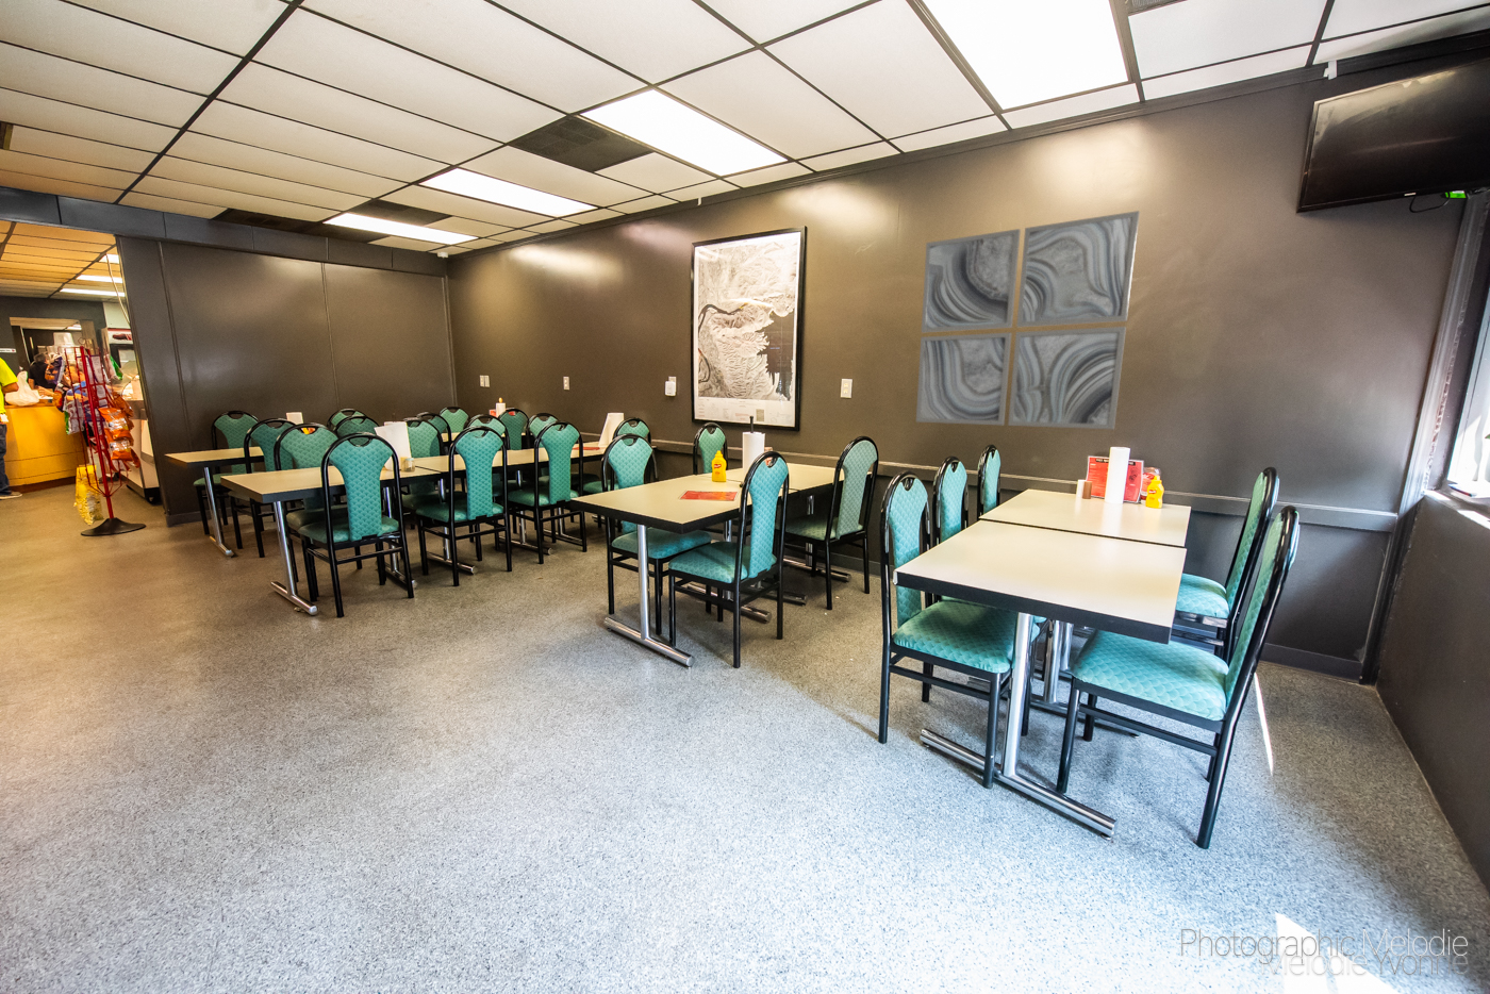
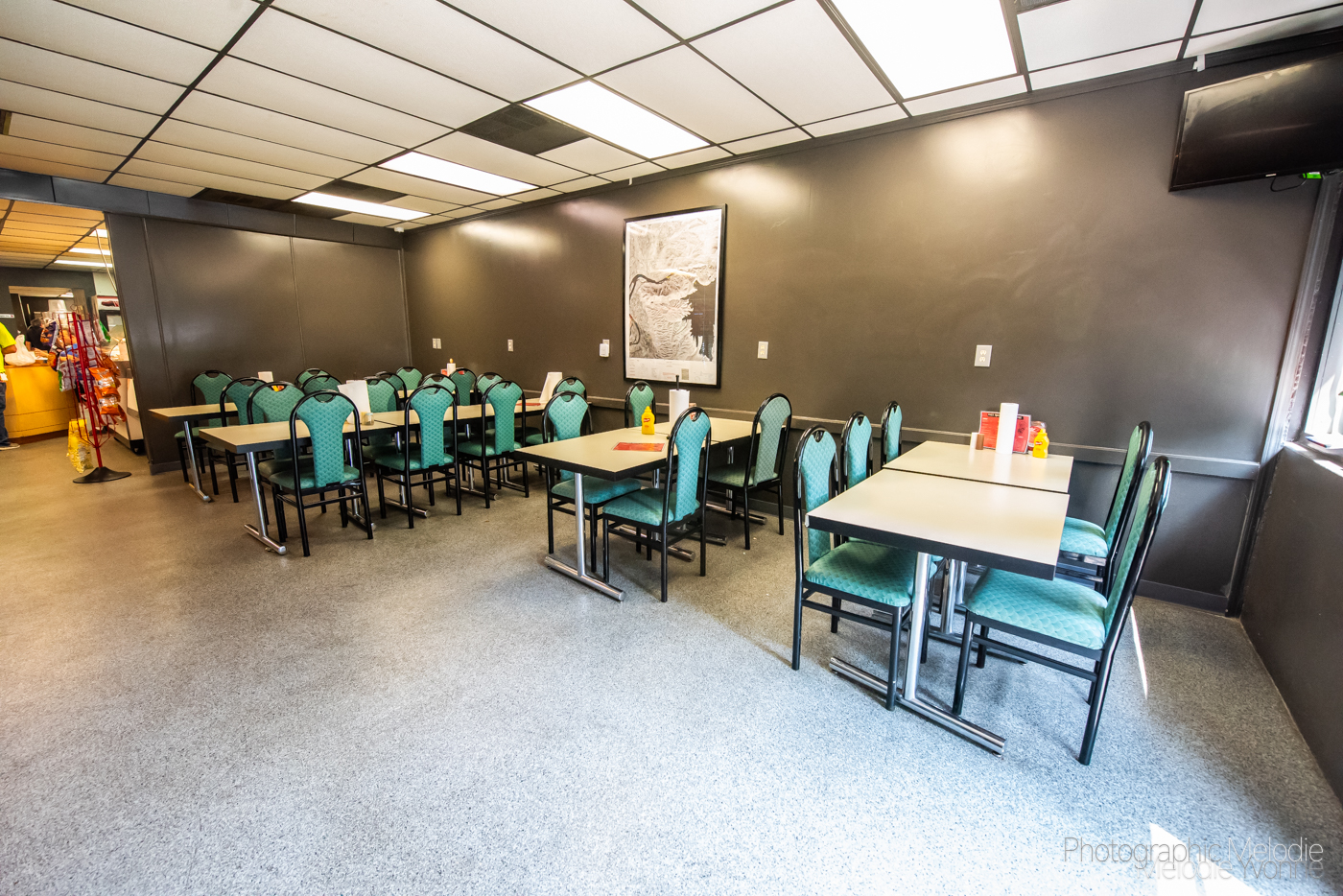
- wall art (1011, 327)
